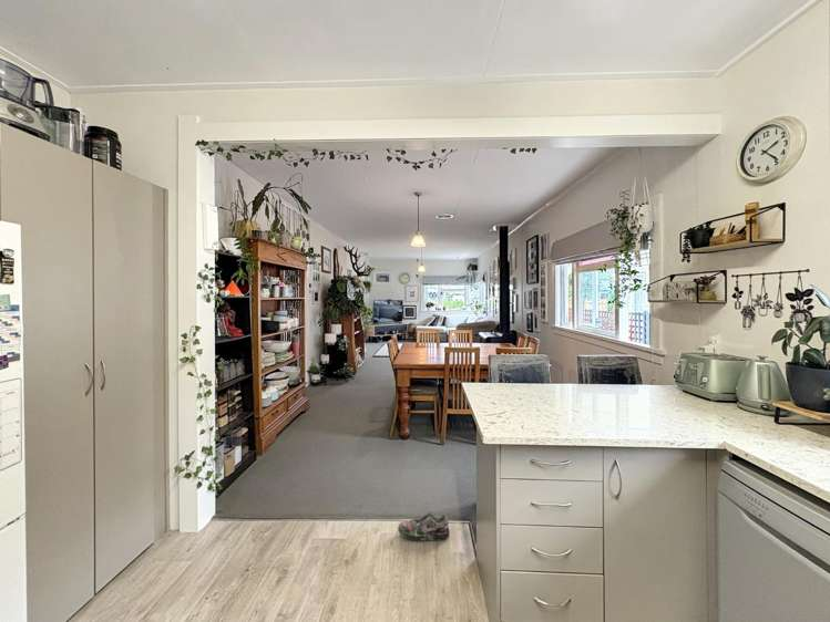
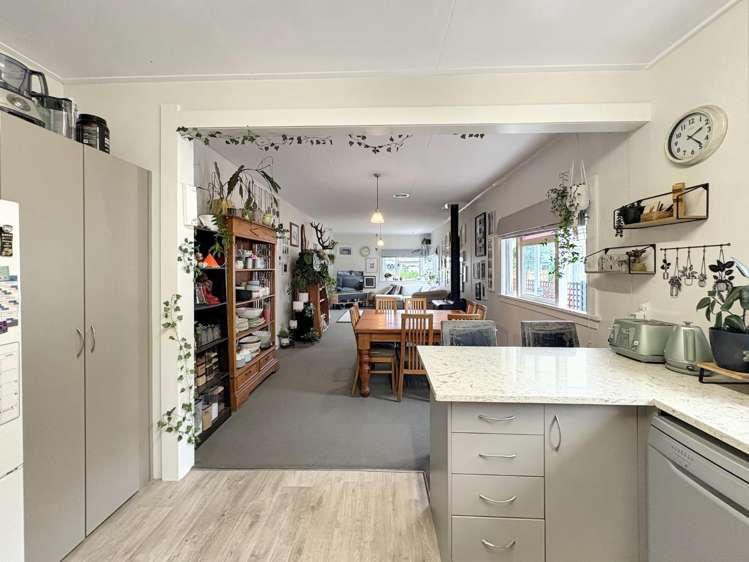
- shoe (423, 525)
